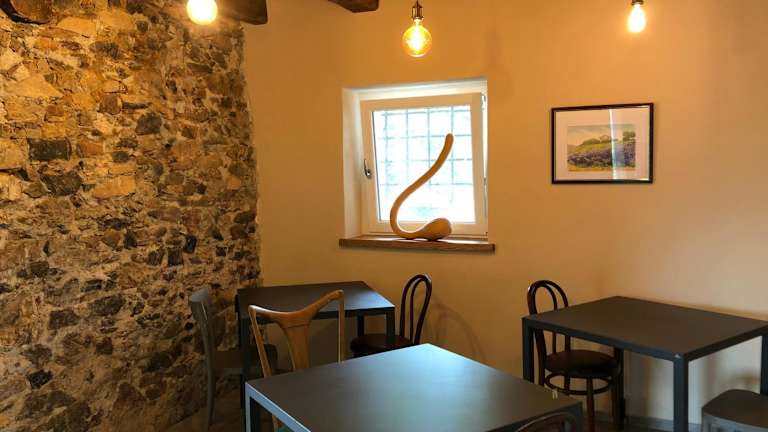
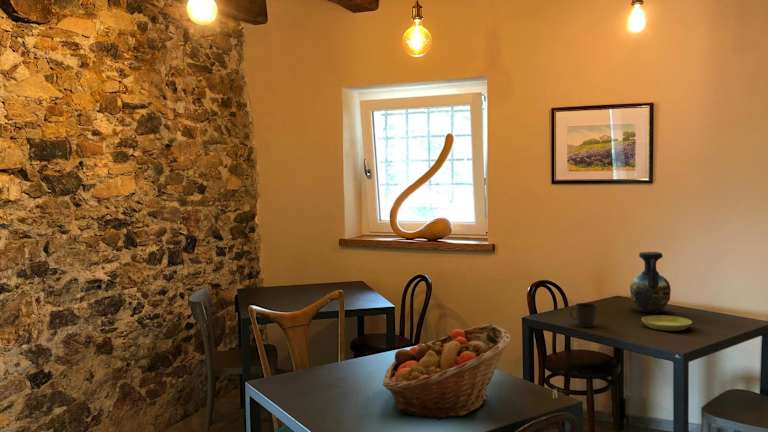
+ fruit basket (446, 366)
+ cup (583, 314)
+ saucer (666, 323)
+ vase (650, 281)
